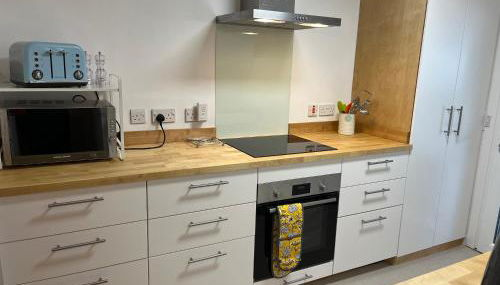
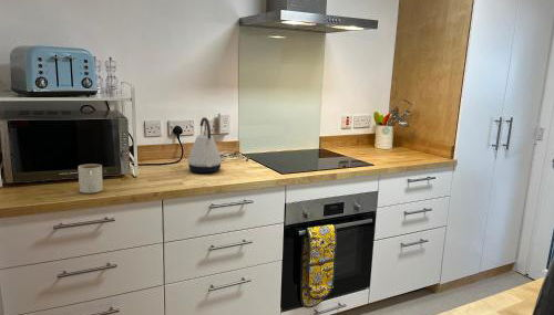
+ kettle (204, 144)
+ mug (90, 179)
